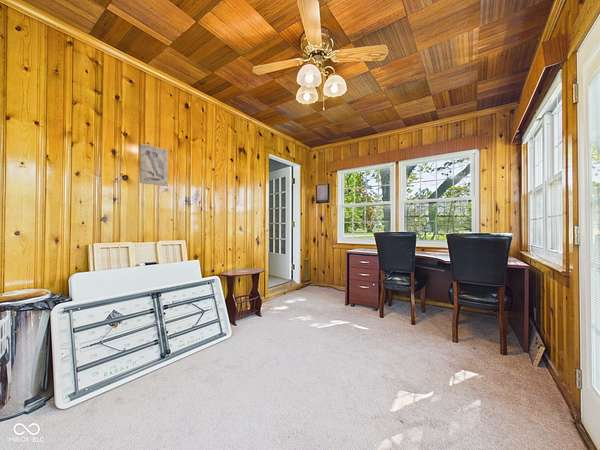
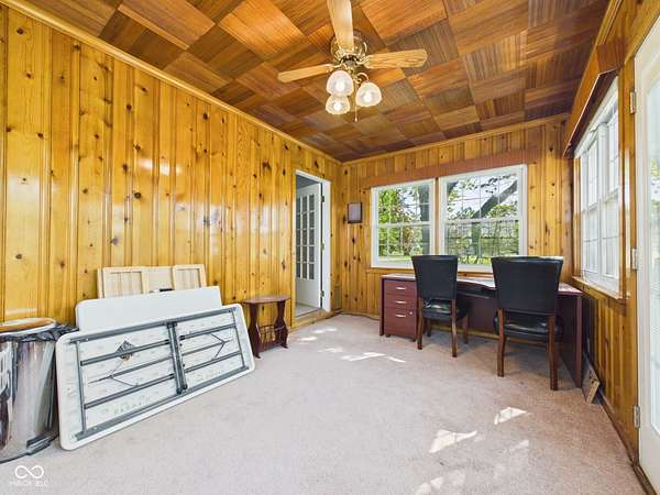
- wall art (154, 165)
